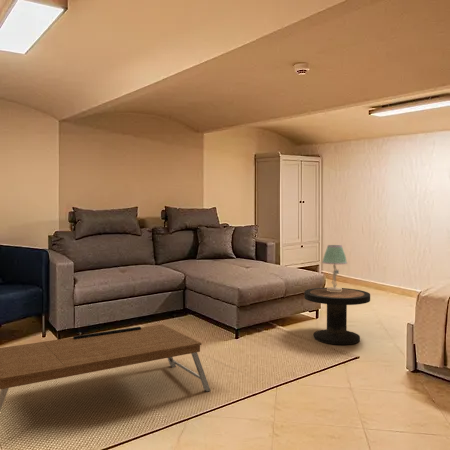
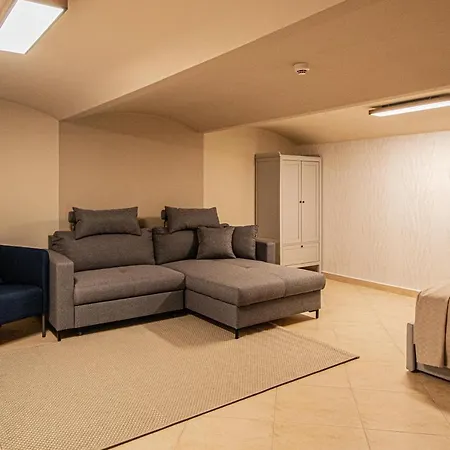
- side table (336, 315)
- coffee table (97, 370)
- table lamp (334, 267)
